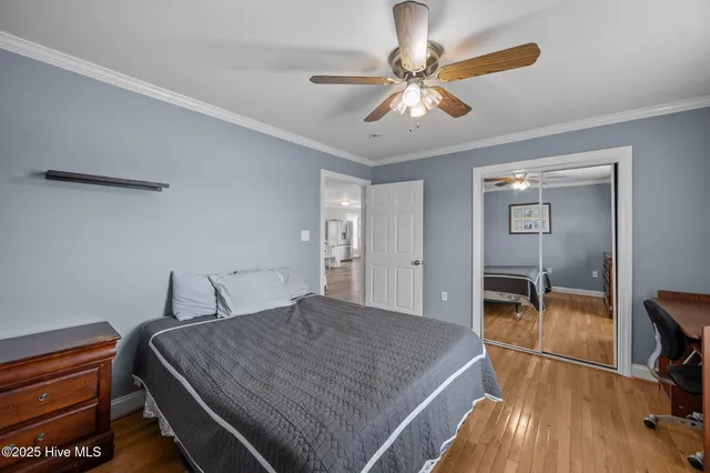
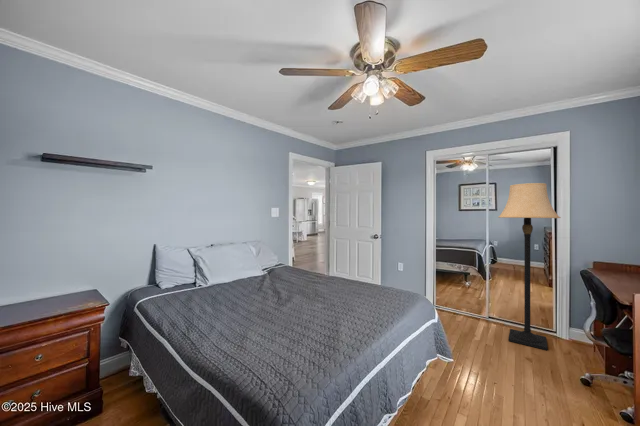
+ lamp (527, 262)
